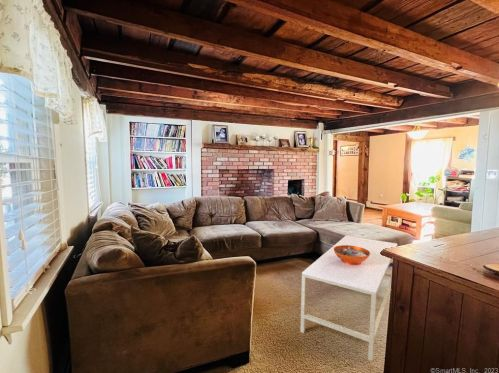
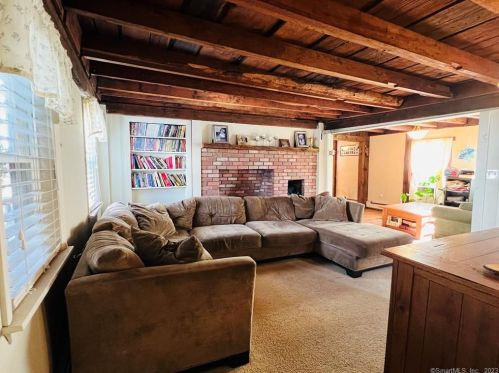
- coffee table (355, 281)
- decorative bowl (351, 255)
